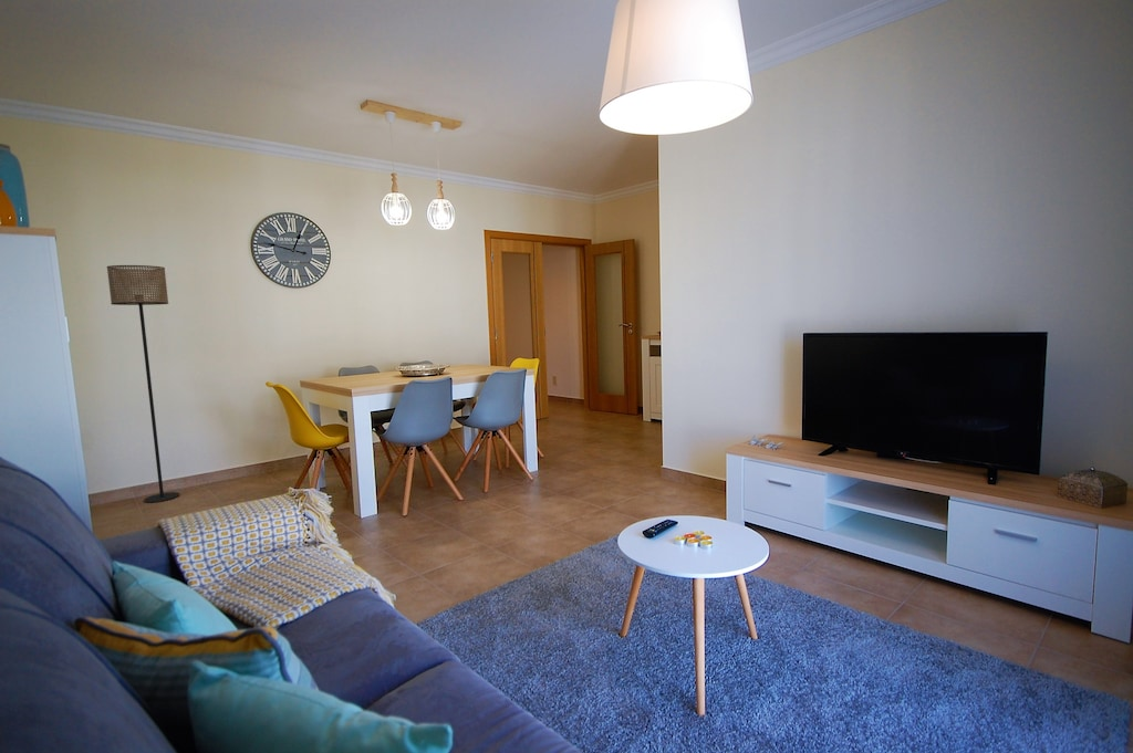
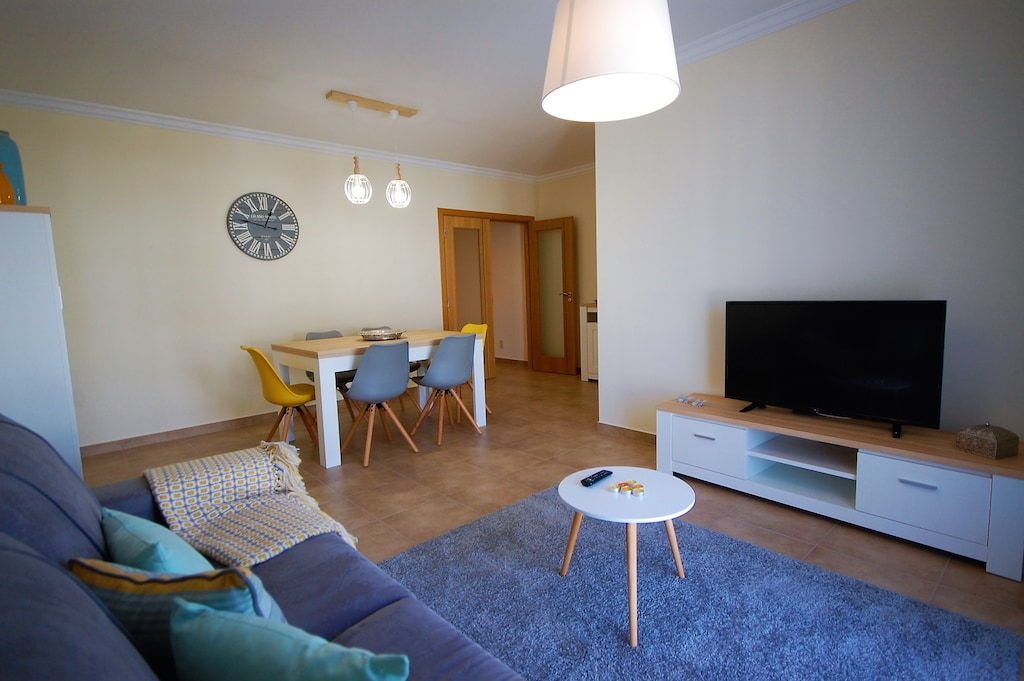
- floor lamp (149, 385)
